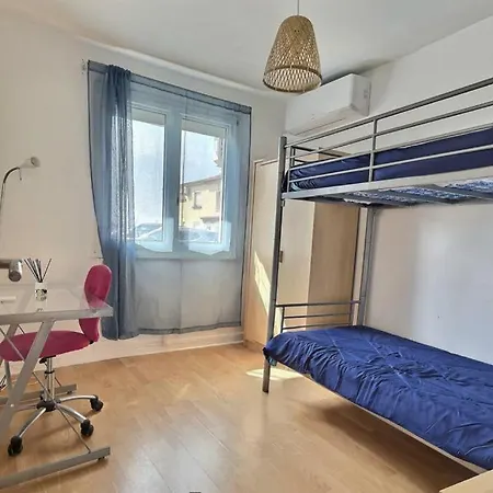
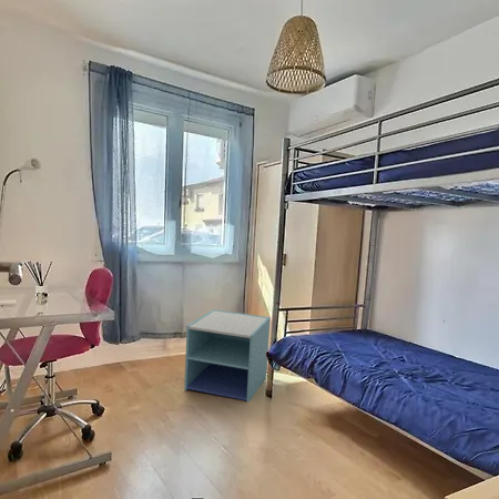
+ nightstand (228, 352)
